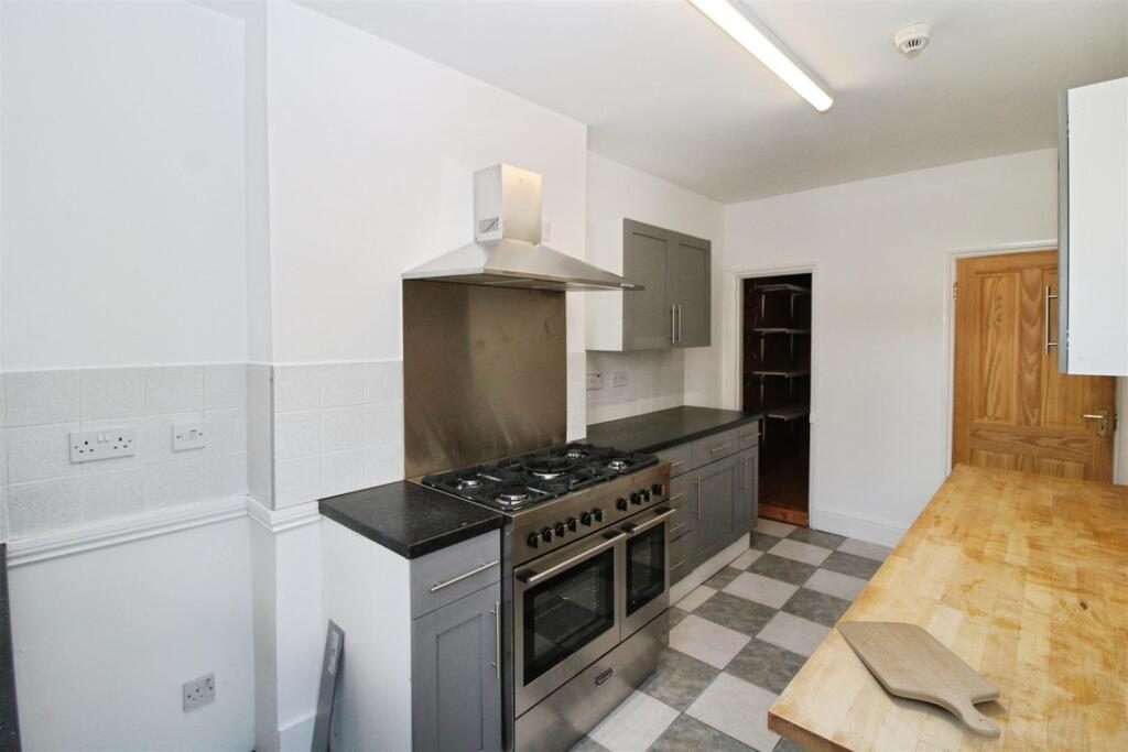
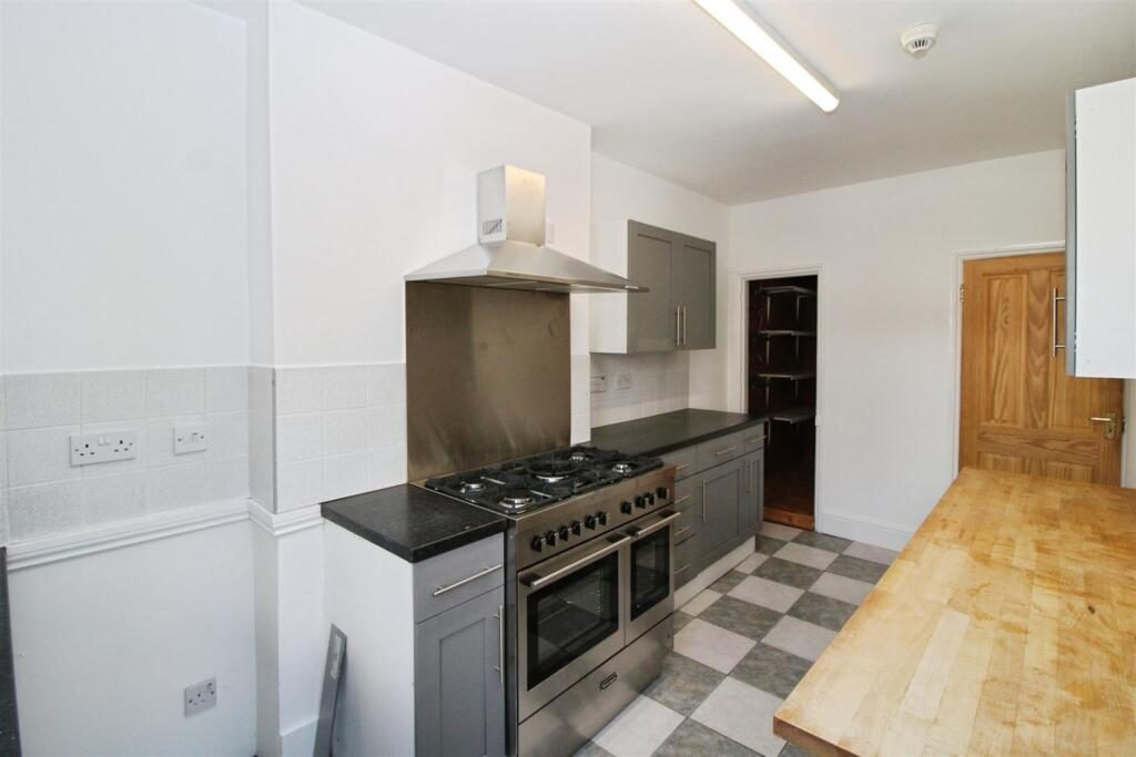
- chopping board (922, 671)
